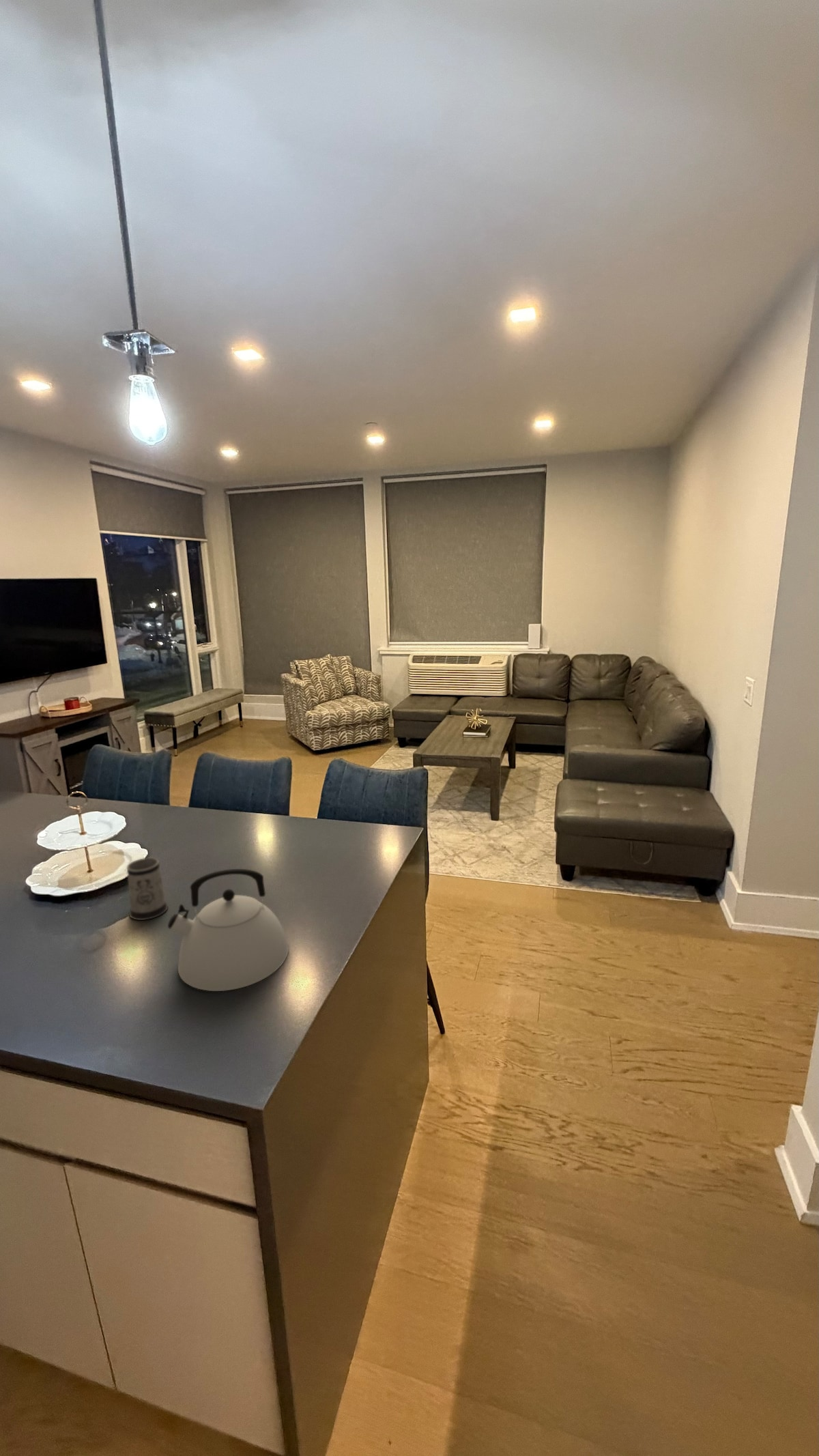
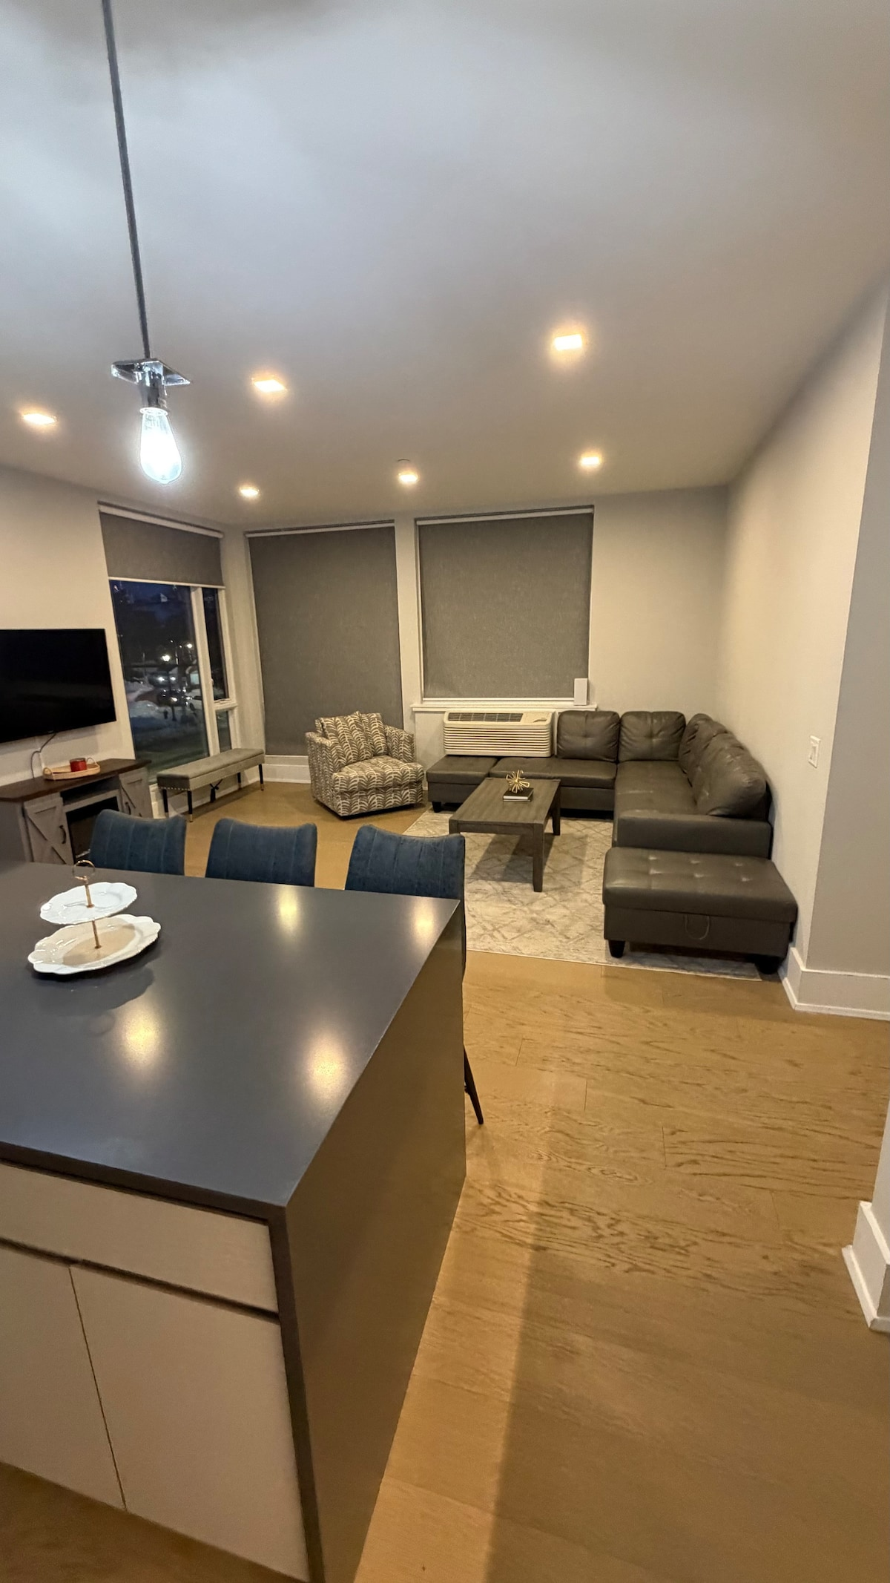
- mug (146, 884)
- kettle (227, 915)
